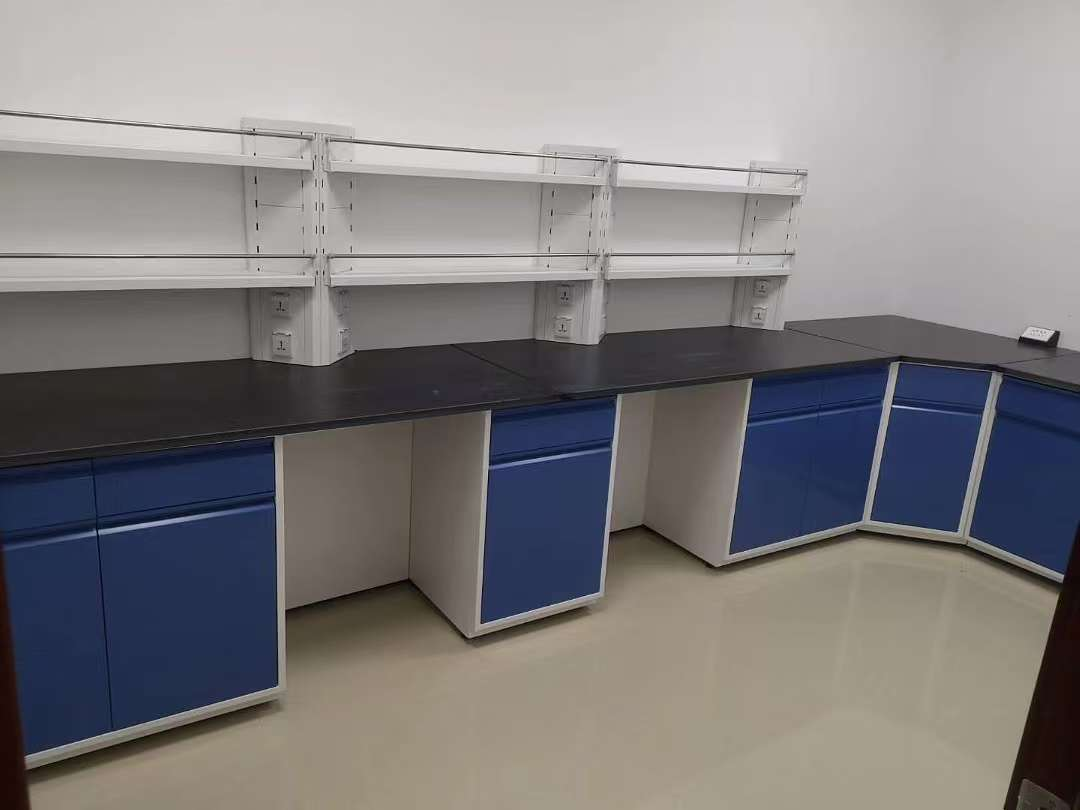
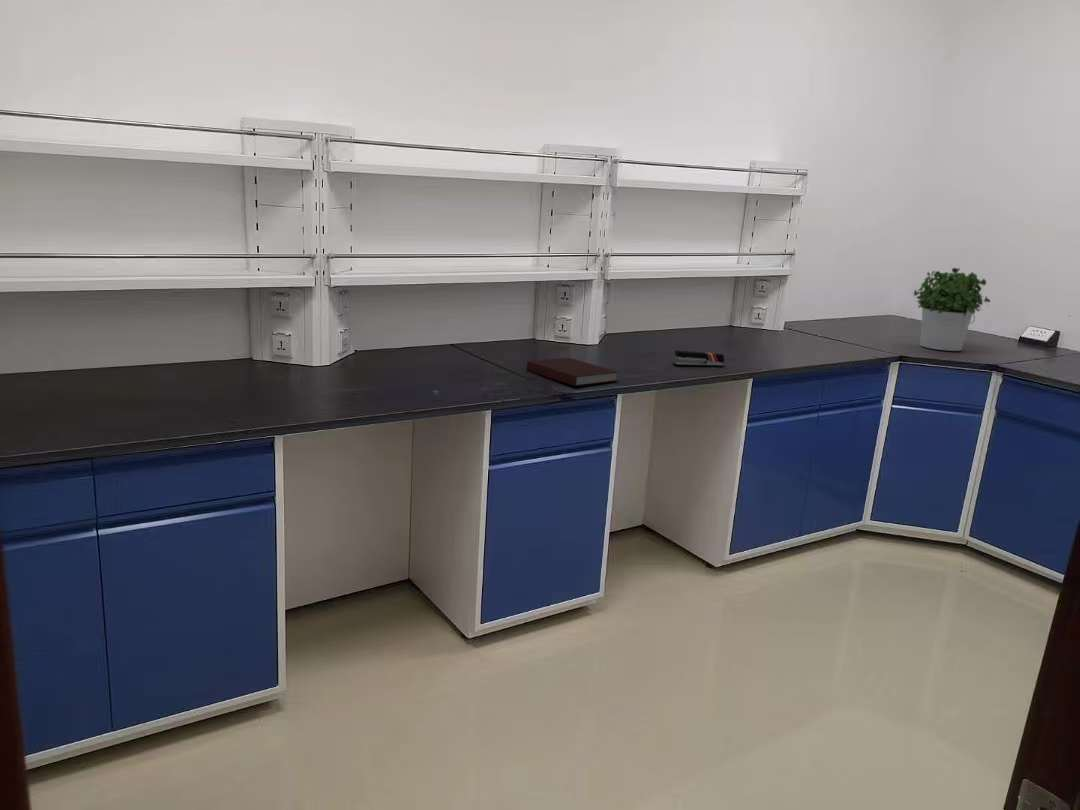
+ notebook (571, 371)
+ stapler (699, 358)
+ potted plant (948, 307)
